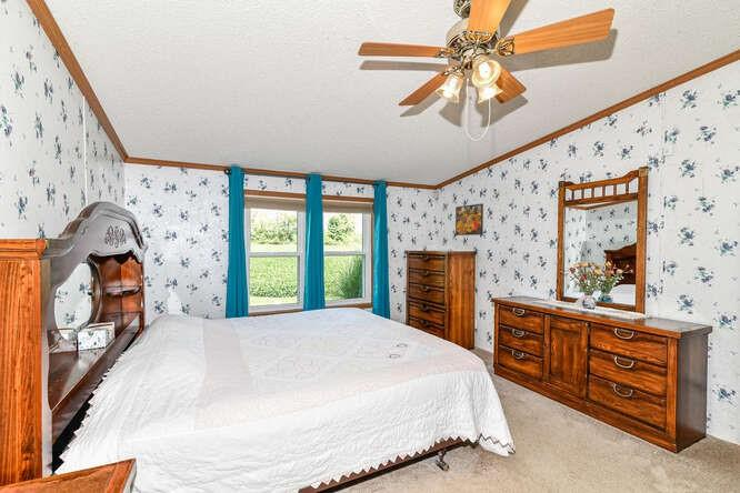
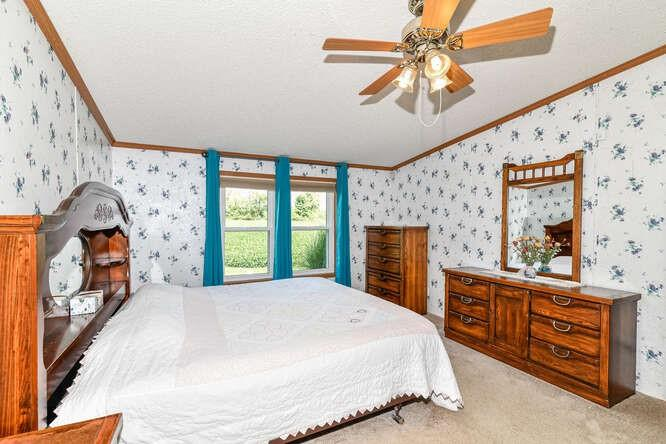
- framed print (468, 220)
